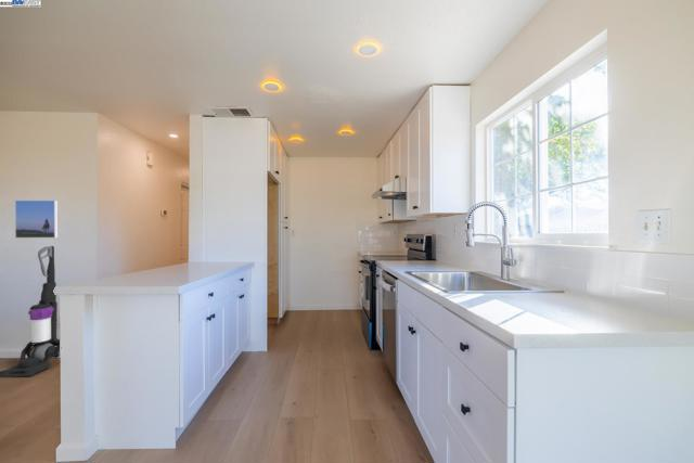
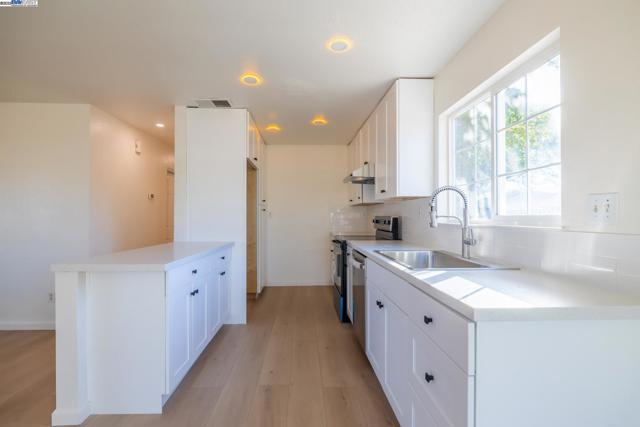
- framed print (36, 219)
- vacuum cleaner (37, 306)
